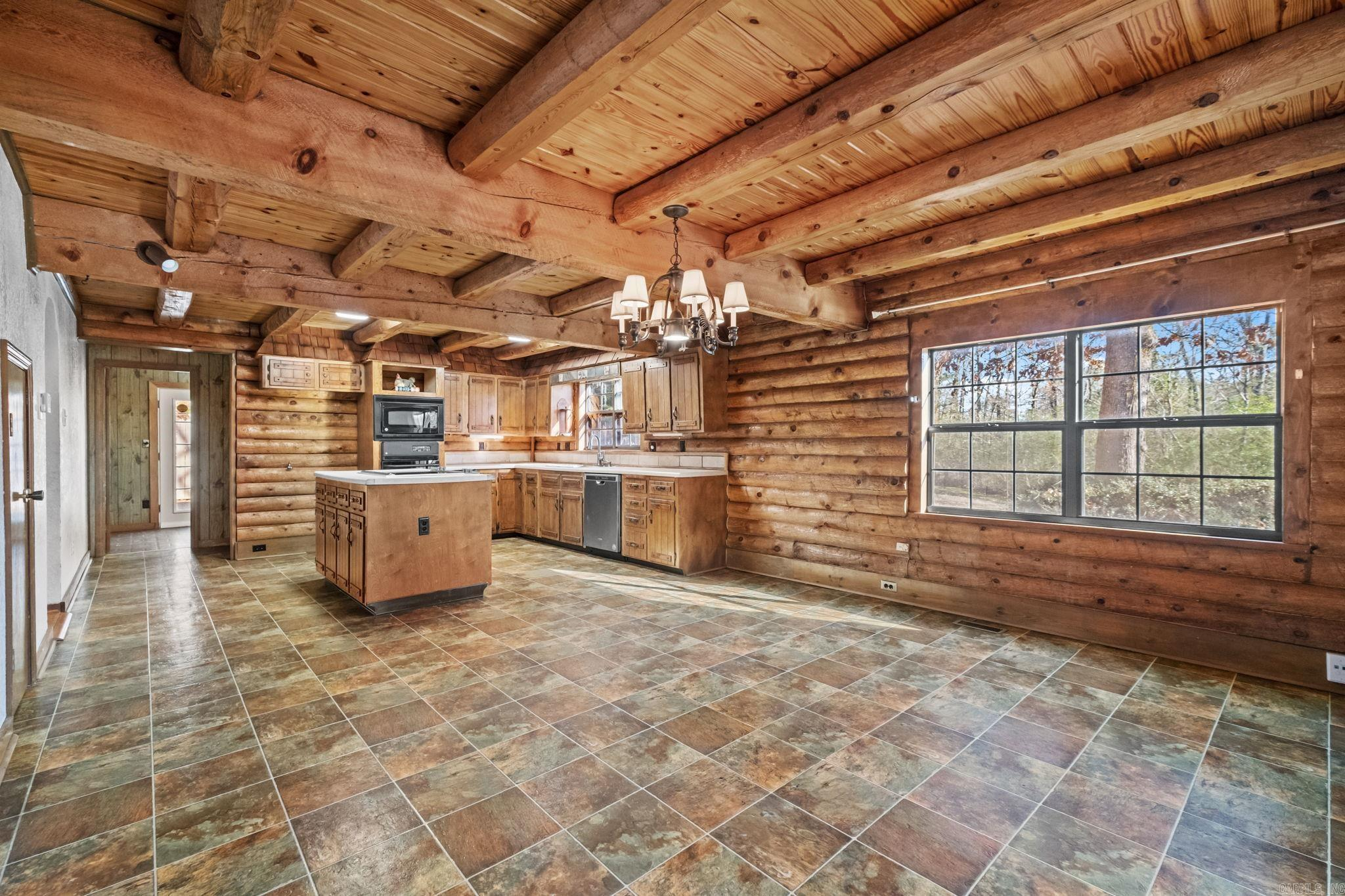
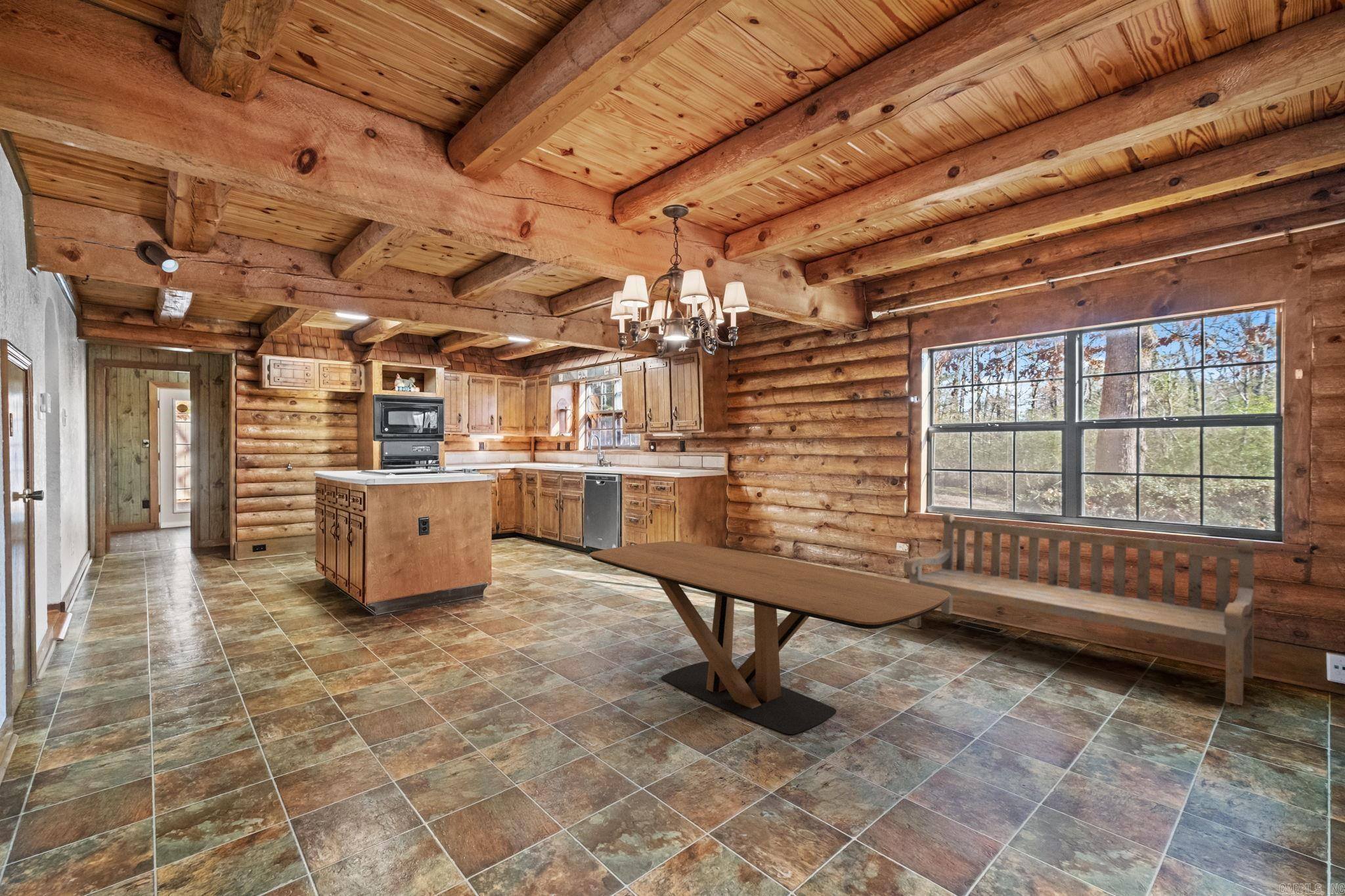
+ dining table (732, 631)
+ bench (1059, 589)
